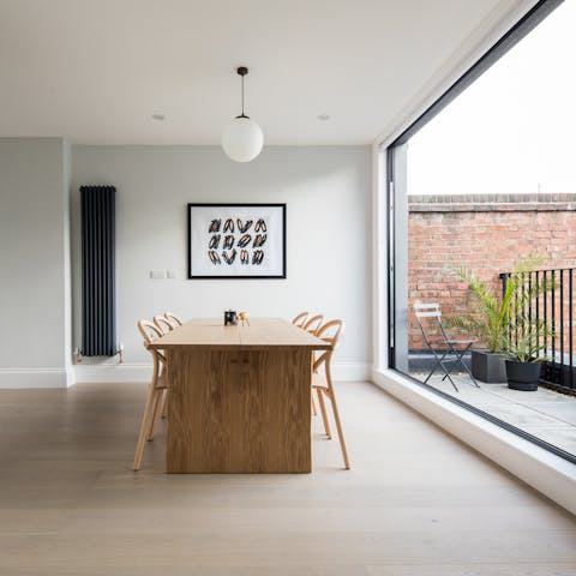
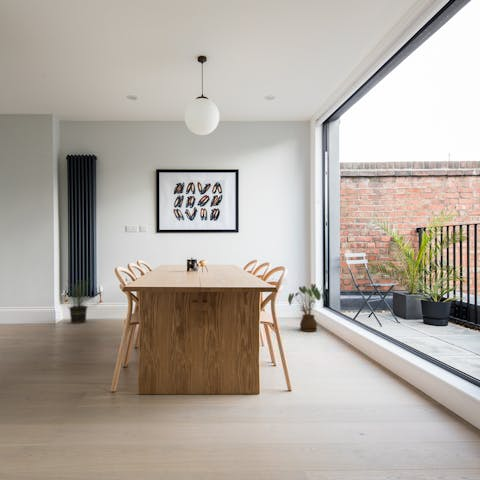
+ house plant (307, 307)
+ potted plant (78, 299)
